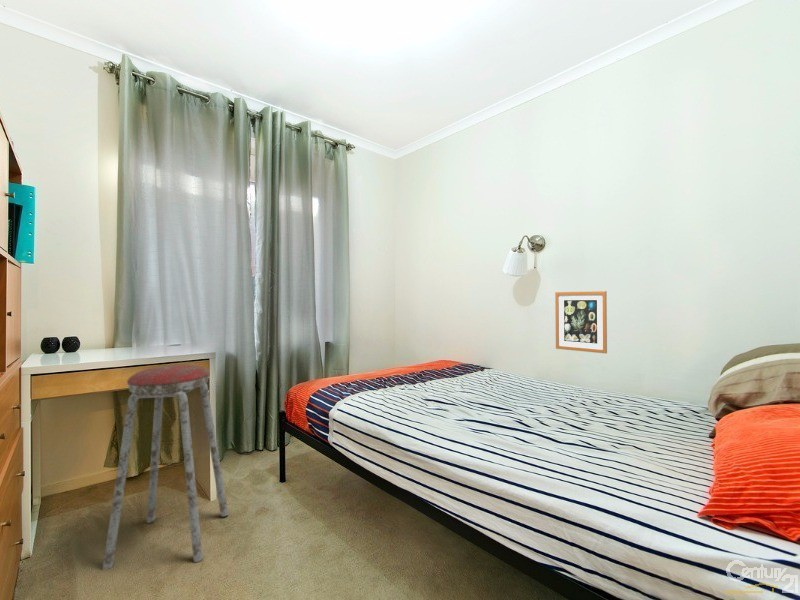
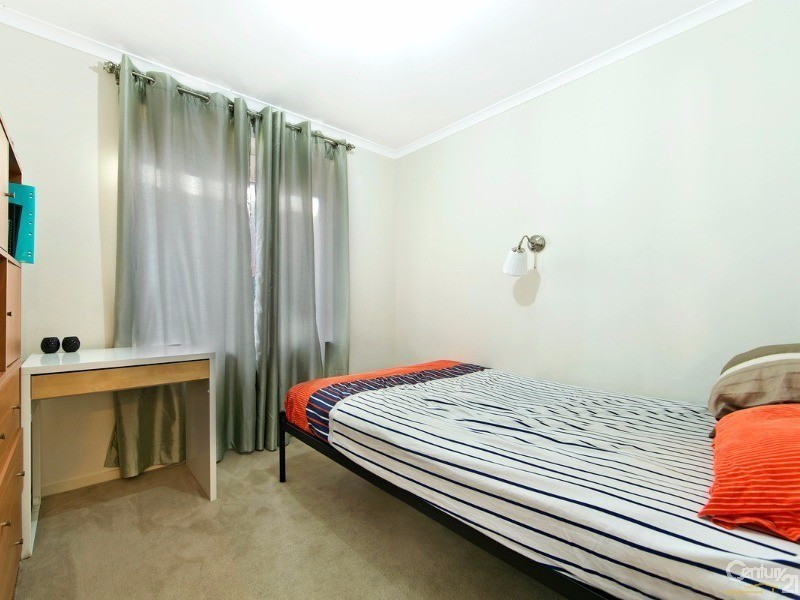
- wall art (579, 321)
- music stool (183, 452)
